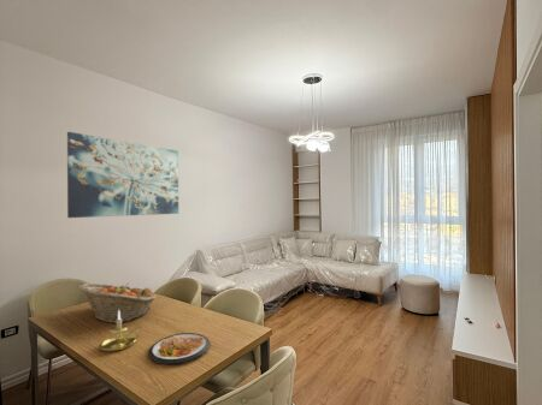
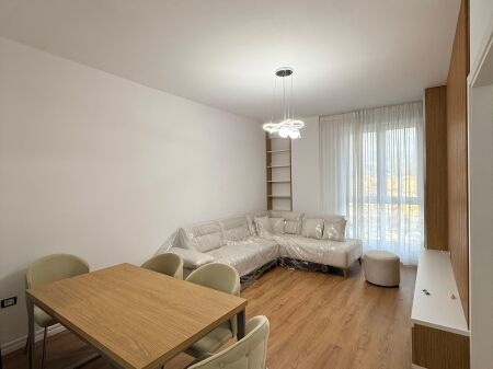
- candle holder (122, 326)
- dish (179, 345)
- wall art (131, 179)
- fruit basket (118, 297)
